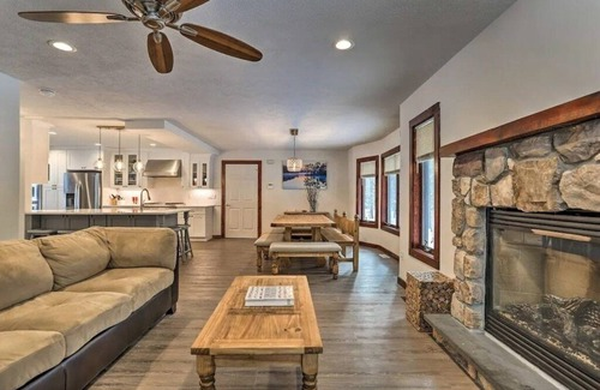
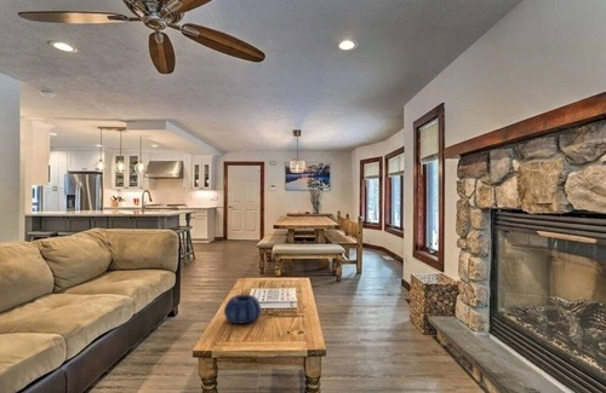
+ decorative bowl (242, 308)
